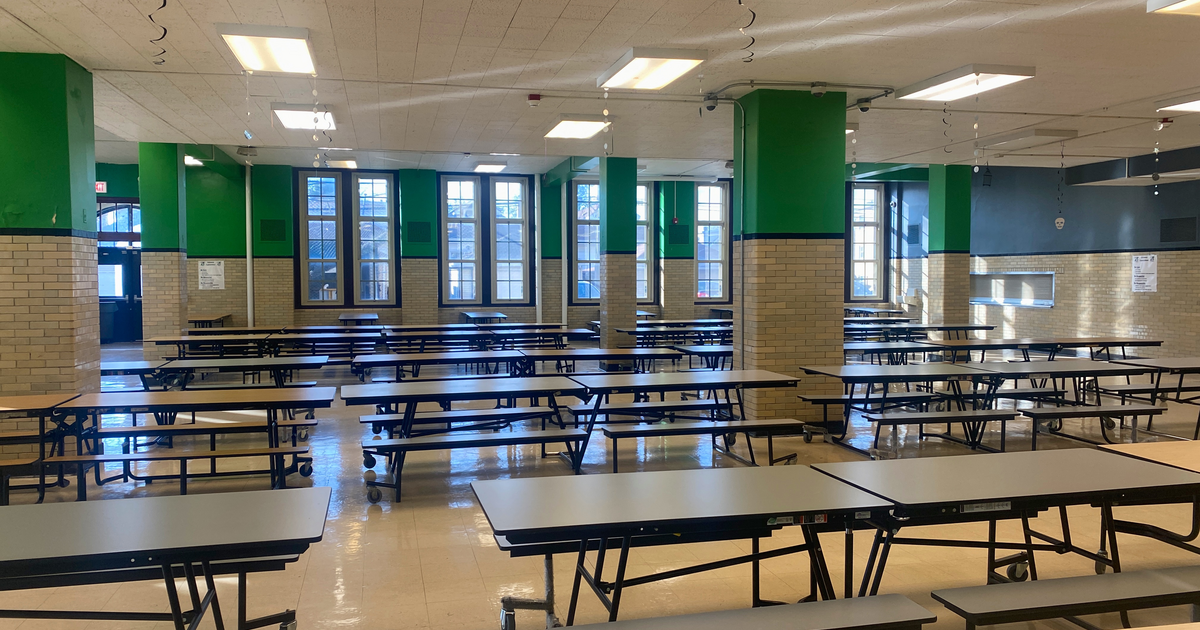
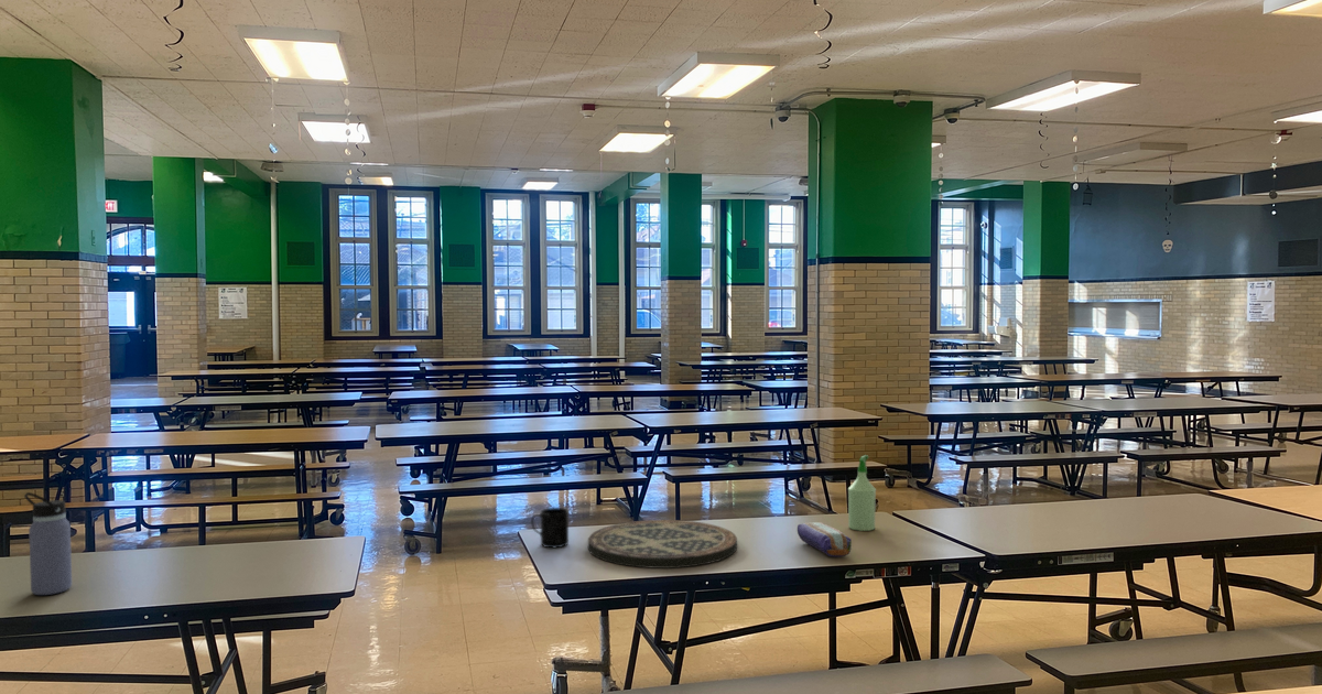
+ tray (662, 541)
+ water bottle (48, 540)
+ mug (550, 528)
+ pencil case (823, 538)
+ spray bottle (862, 492)
